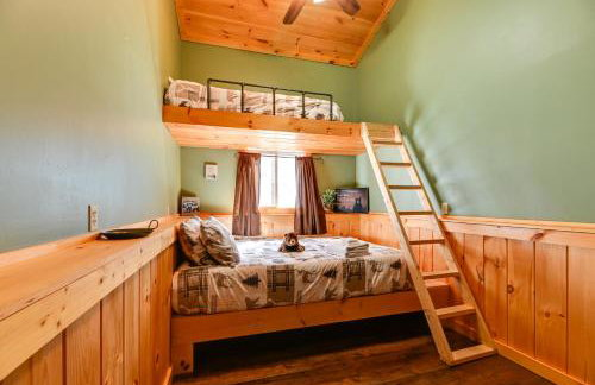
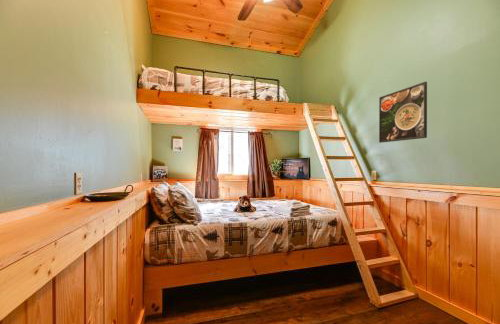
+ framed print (400, 115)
